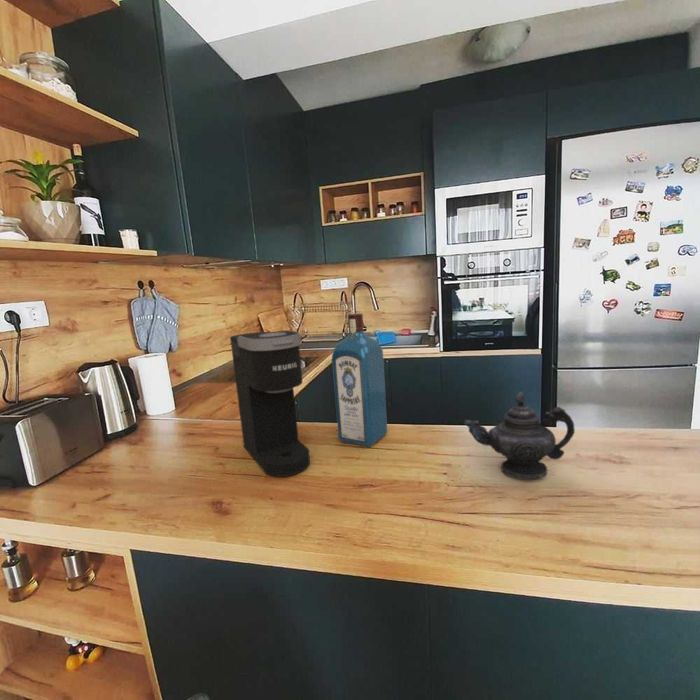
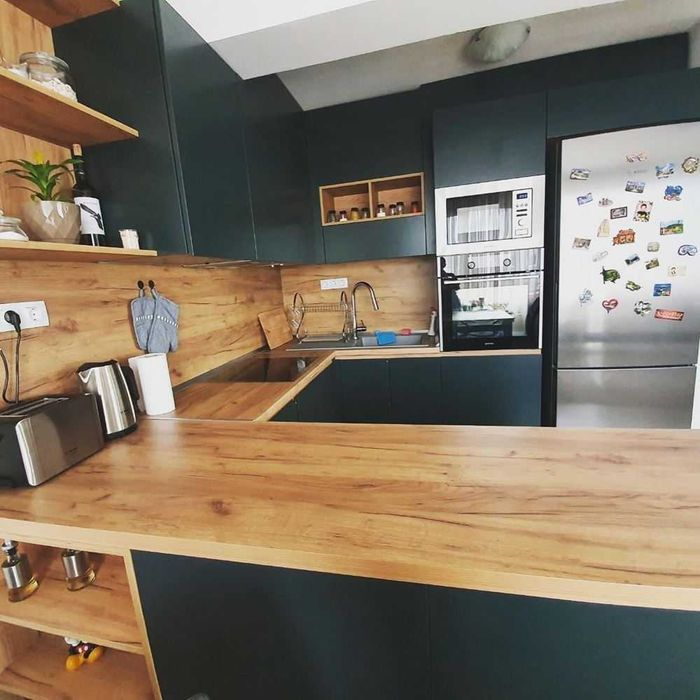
- teapot (517, 432)
- liquor (359, 377)
- coffee maker (268, 394)
